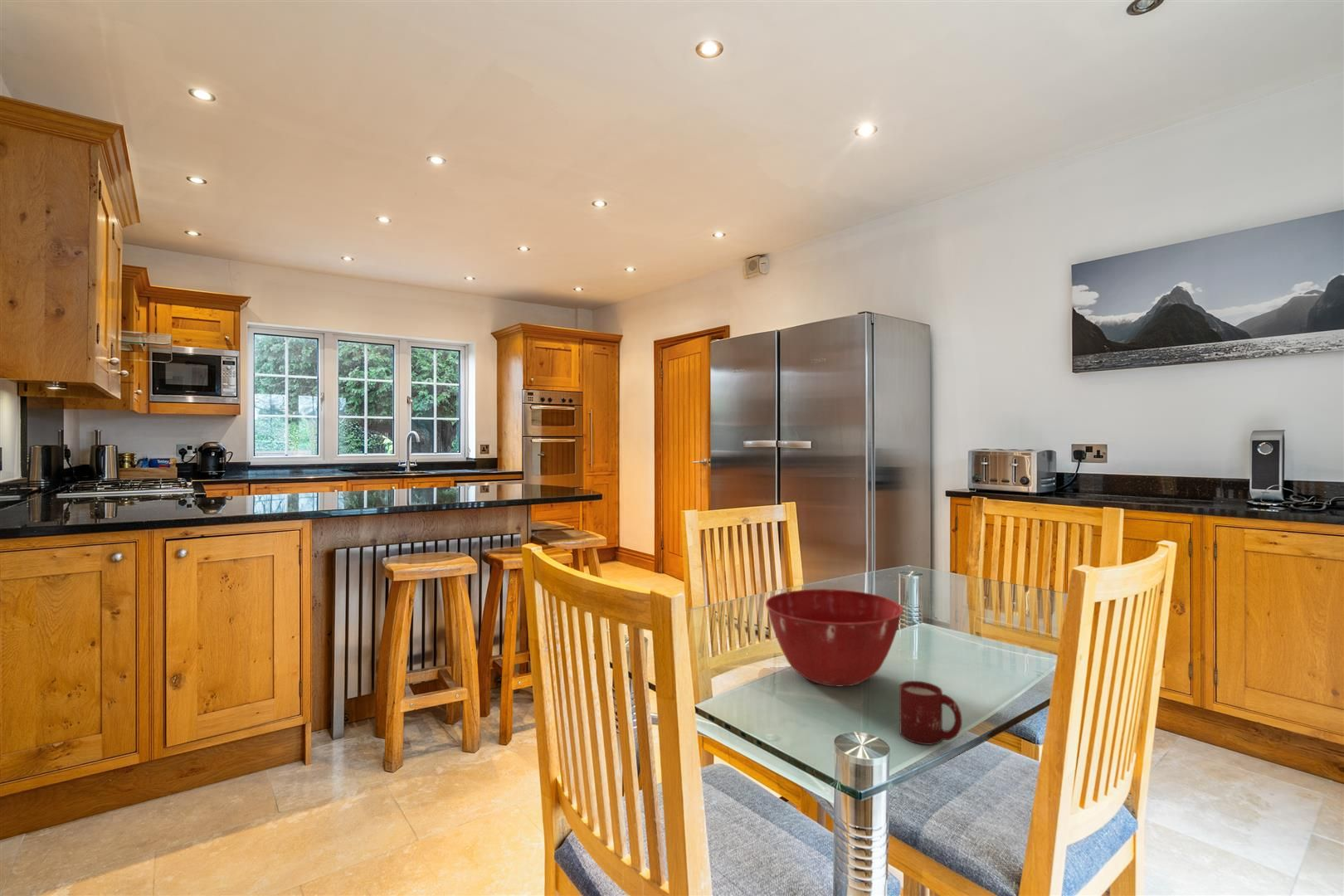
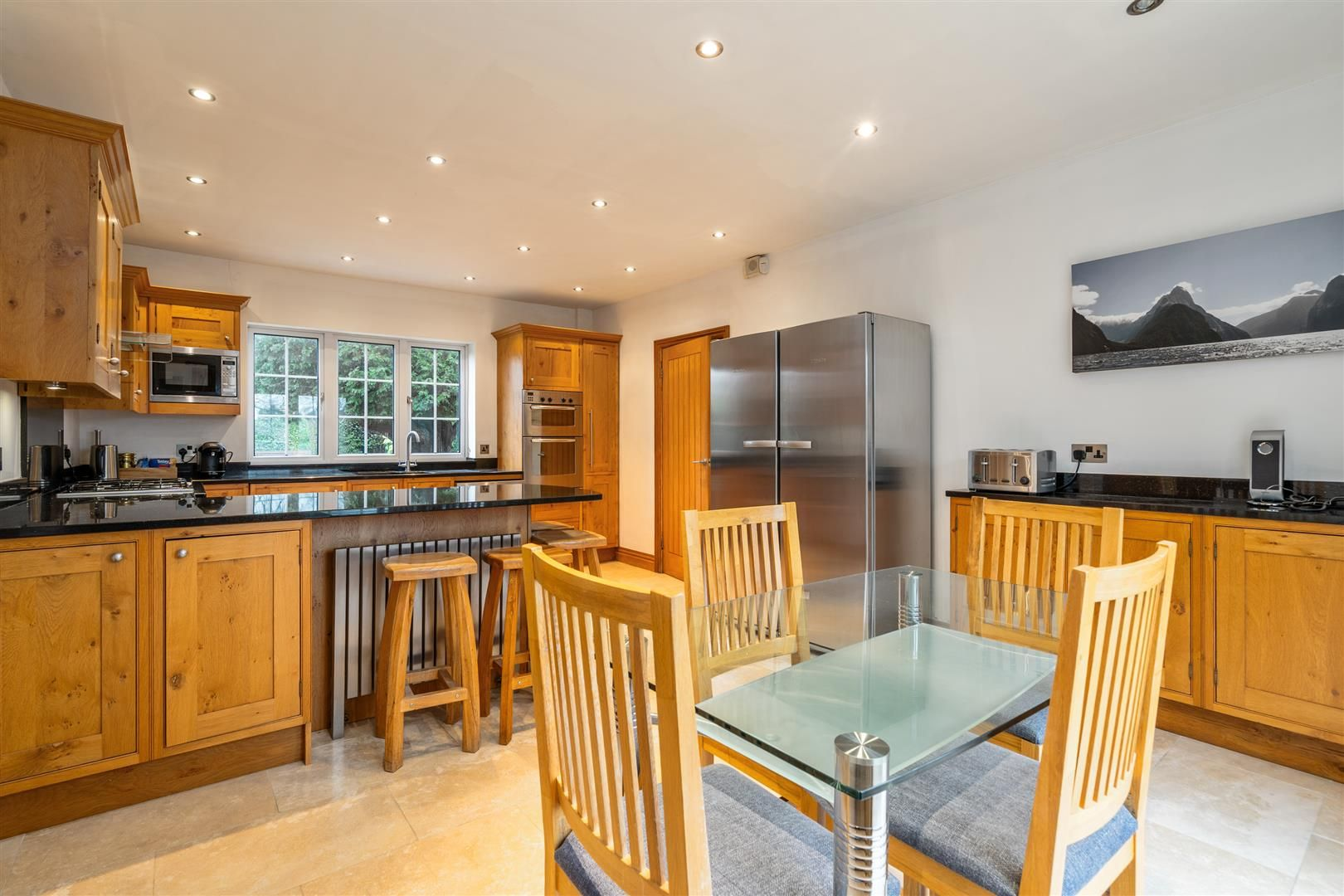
- cup (930, 713)
- mixing bowl (832, 639)
